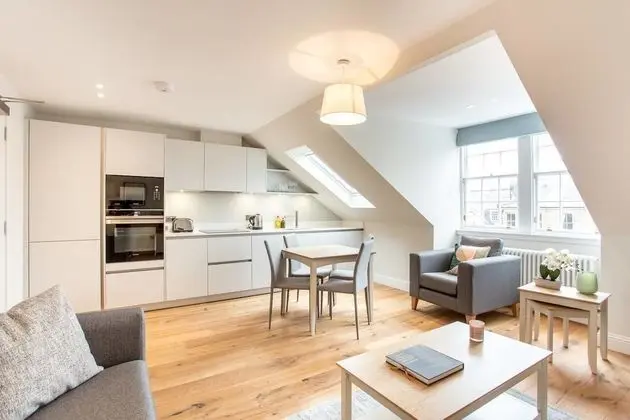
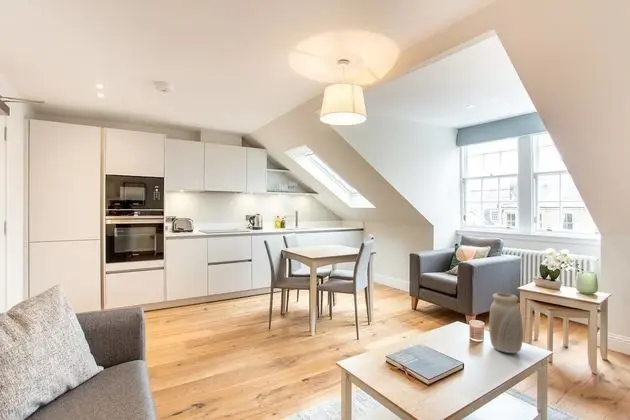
+ vase (505, 322)
